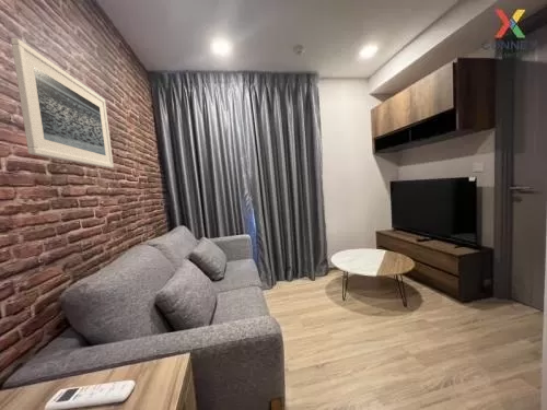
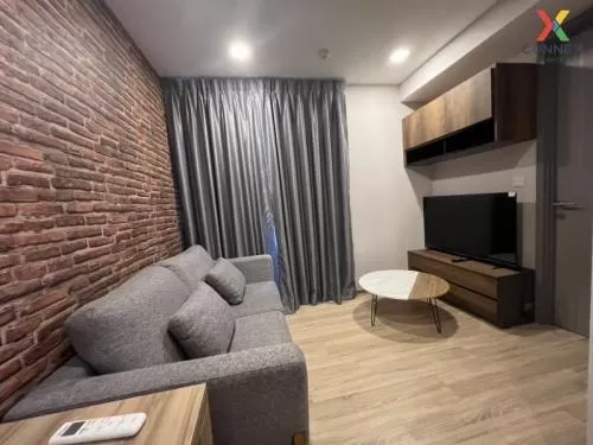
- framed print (75, 119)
